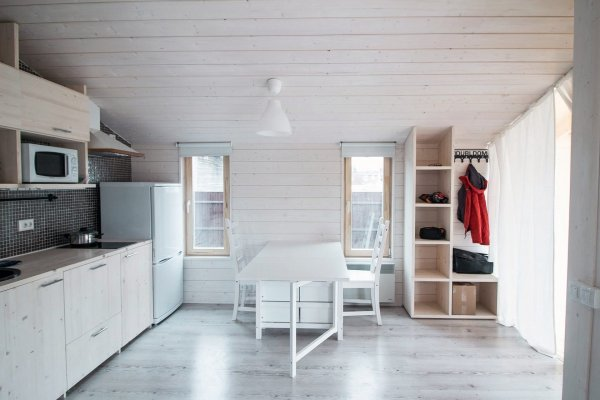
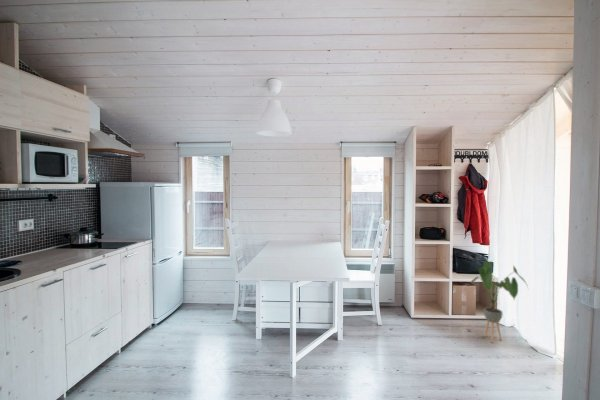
+ house plant (497, 303)
